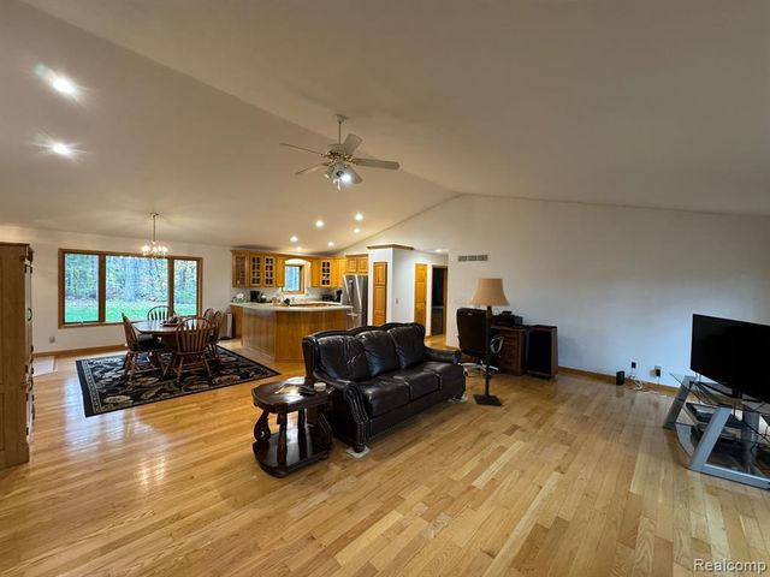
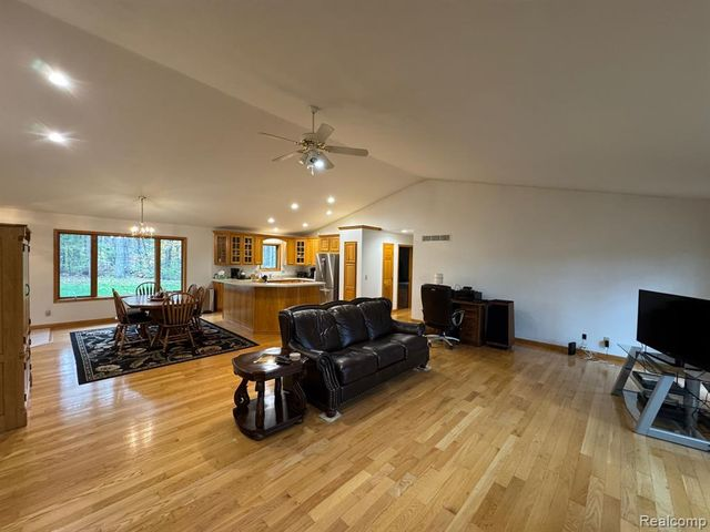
- lamp (487, 339)
